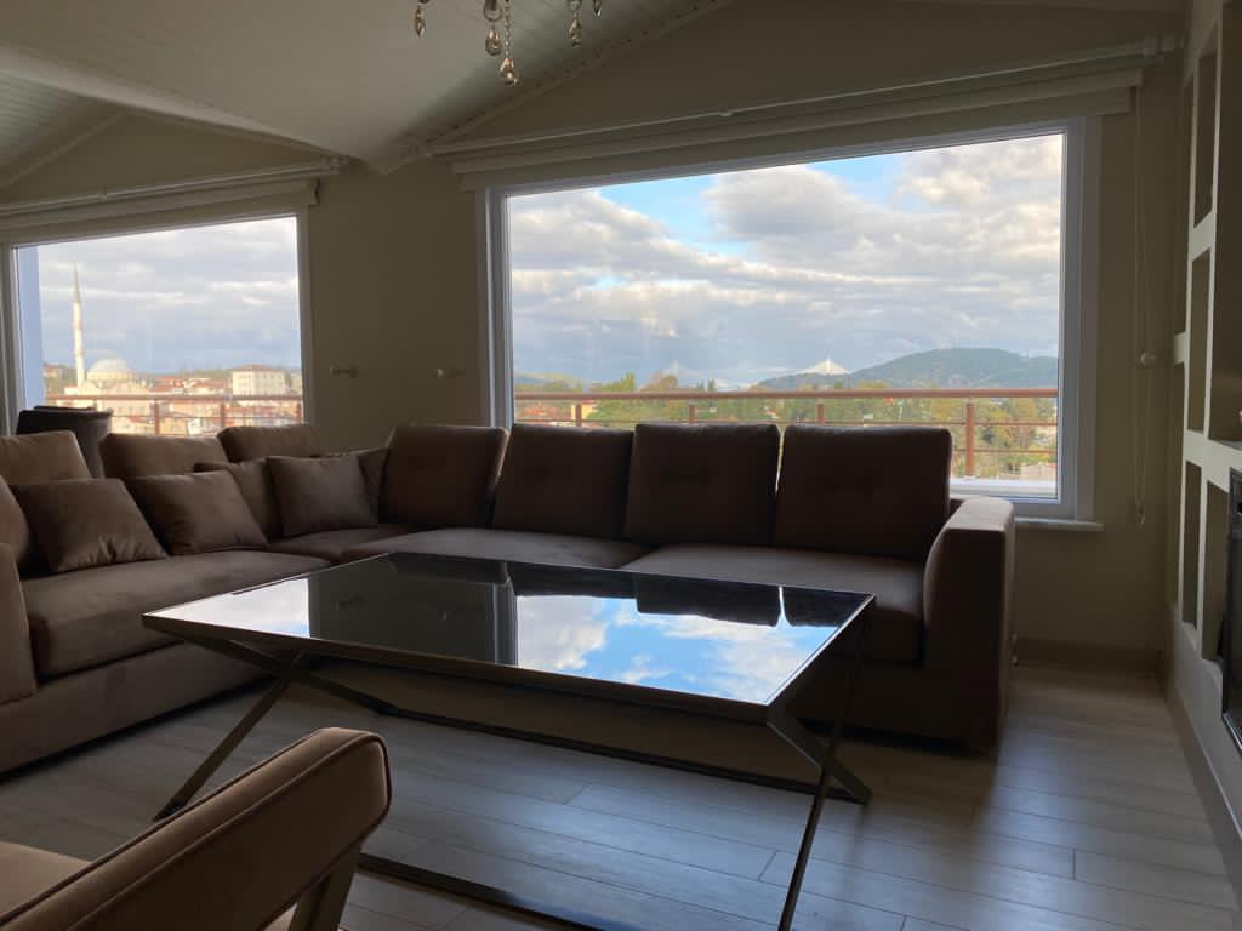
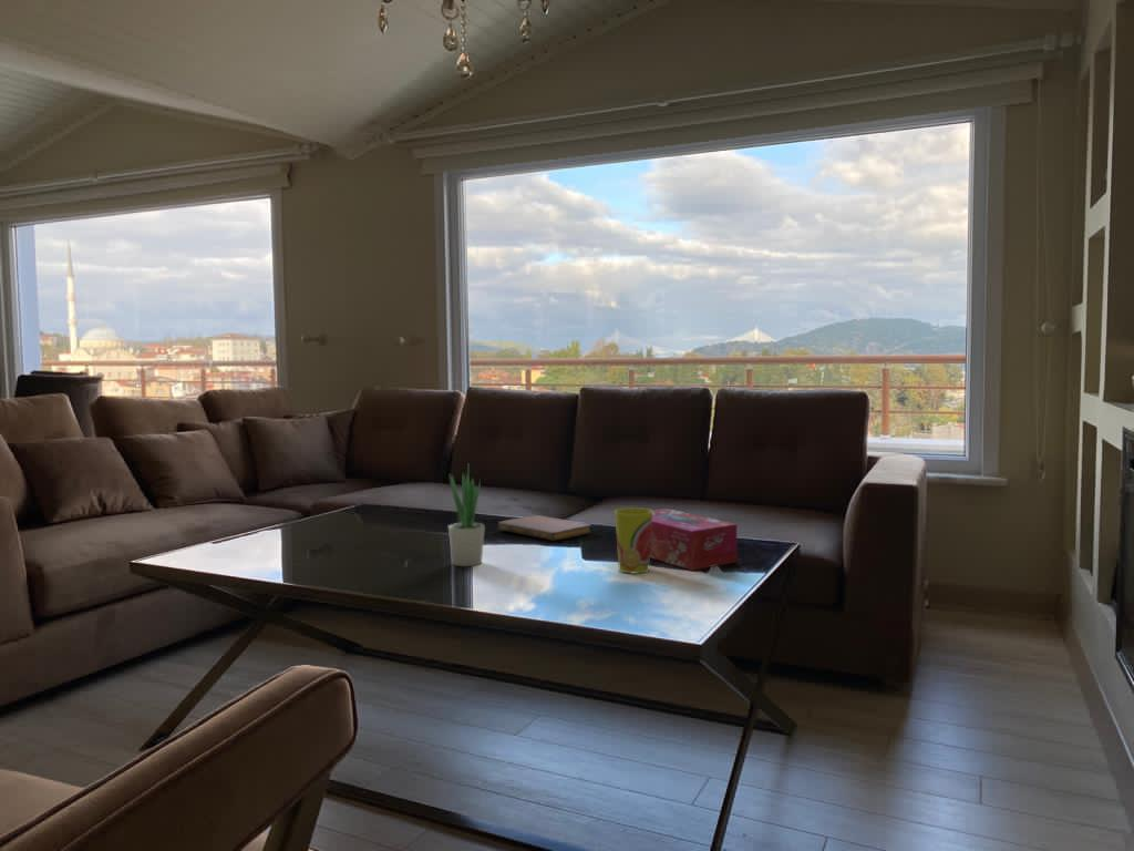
+ cup (633, 540)
+ notebook (544, 526)
+ potted plant (464, 510)
+ tissue box (678, 536)
